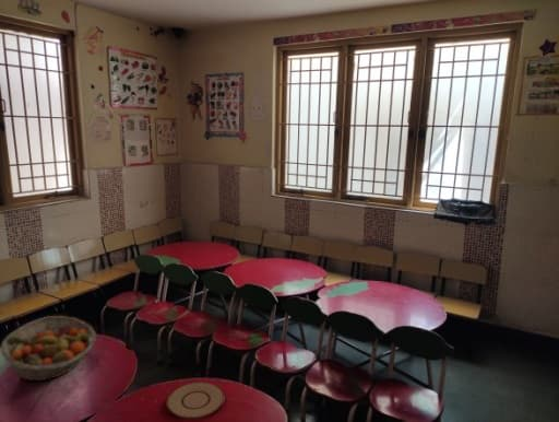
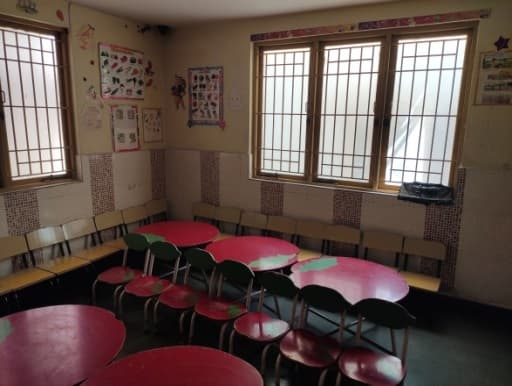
- plate (195, 399)
- fruit basket (51, 347)
